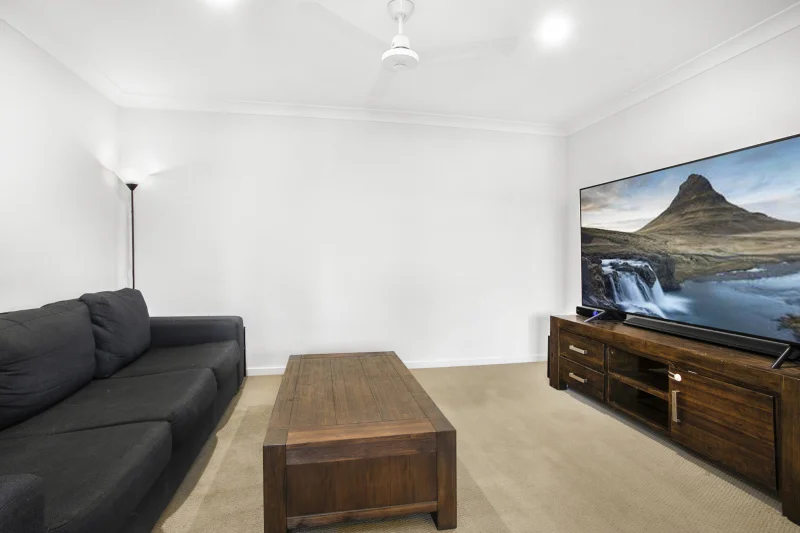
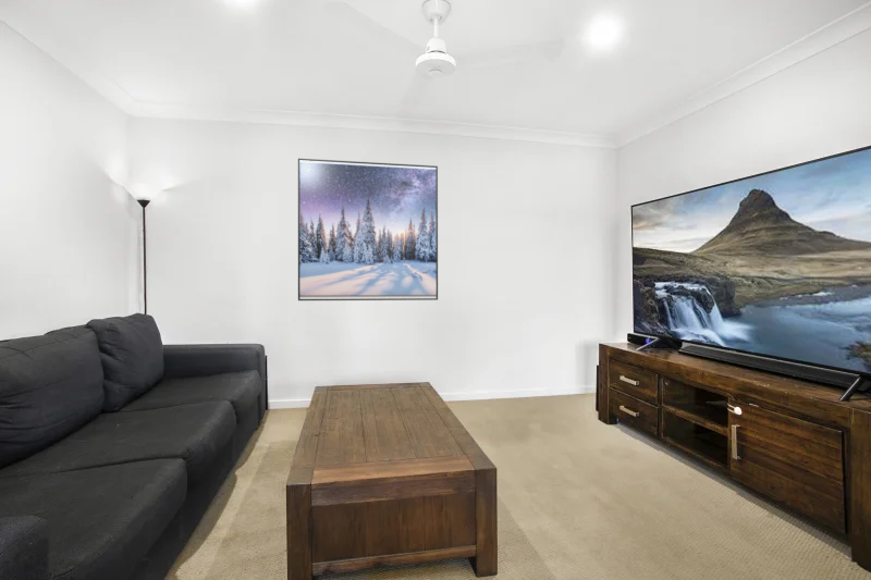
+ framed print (369, 231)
